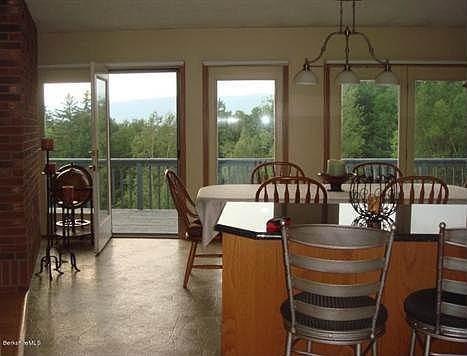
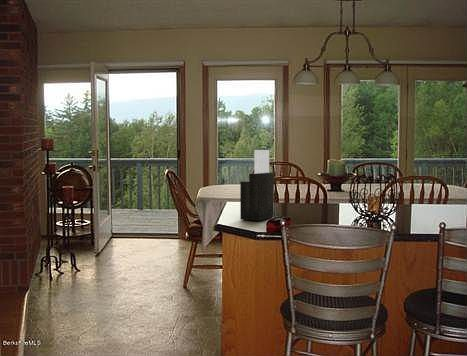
+ knife block (255, 184)
